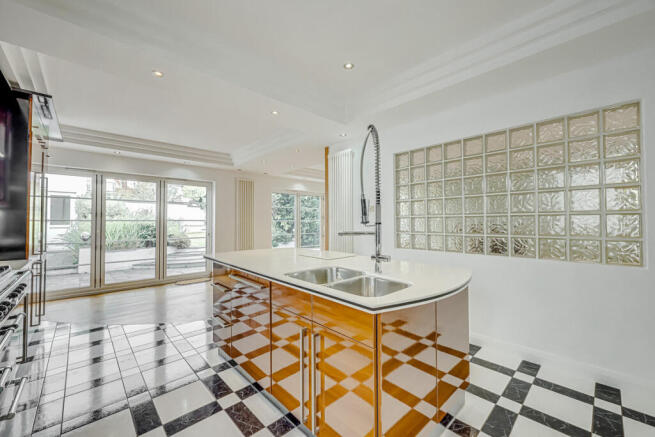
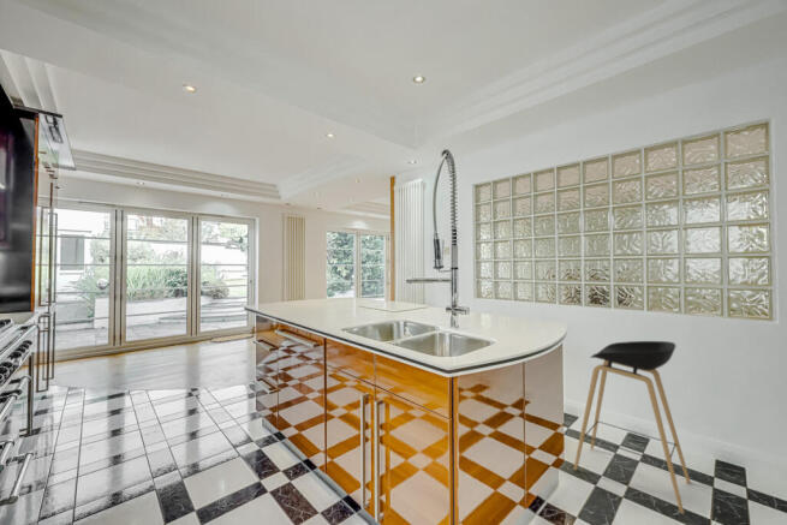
+ stool (621, 428)
